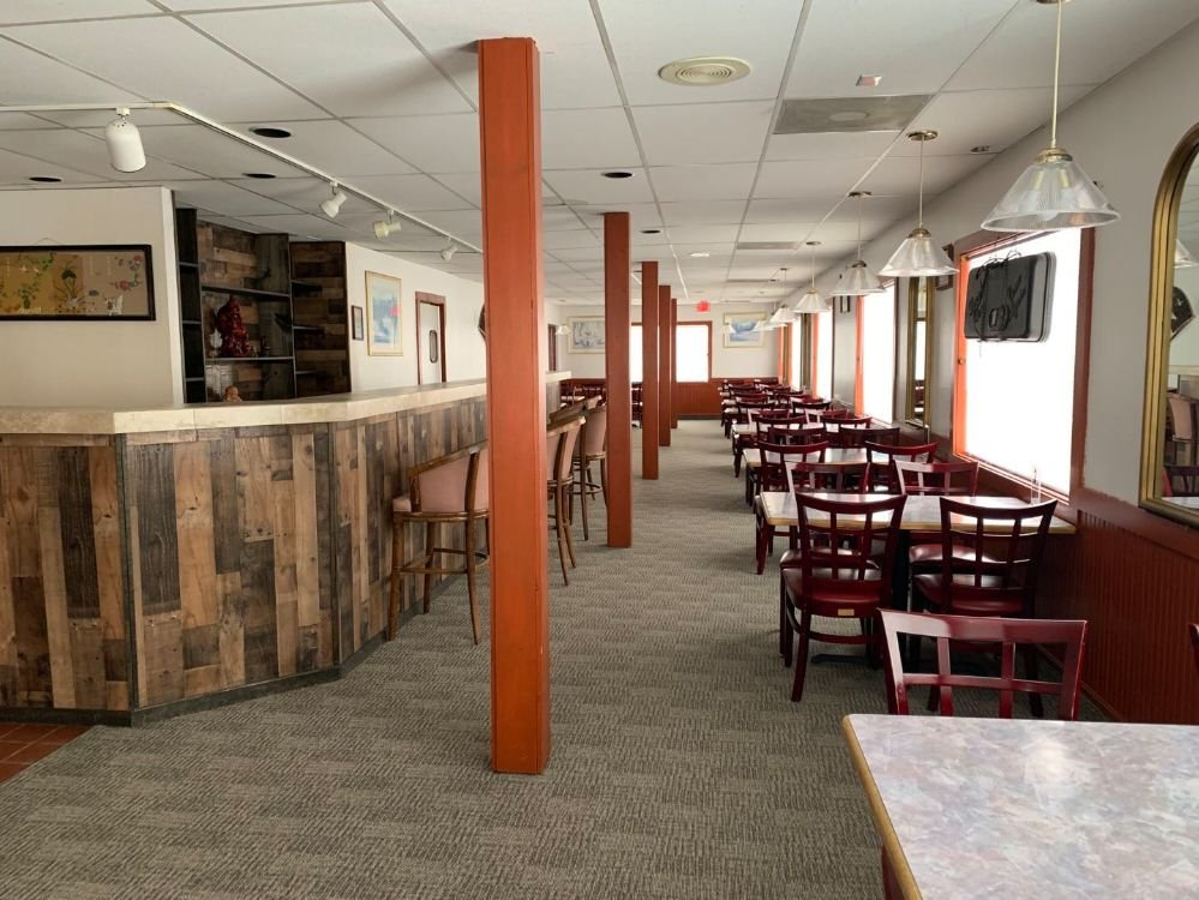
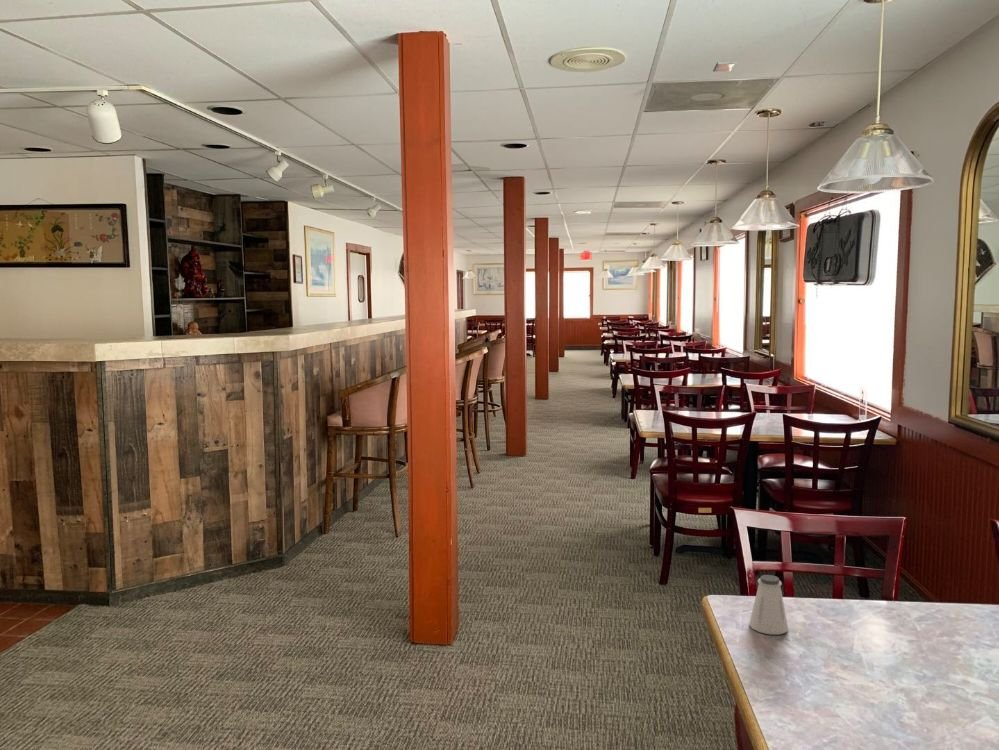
+ saltshaker (769, 602)
